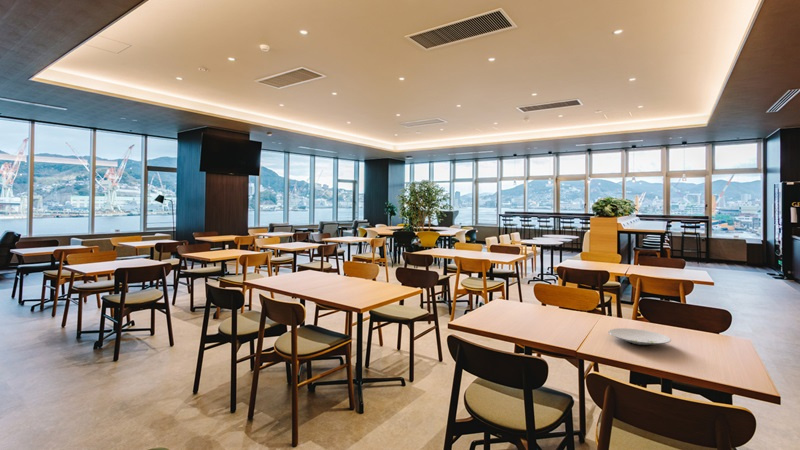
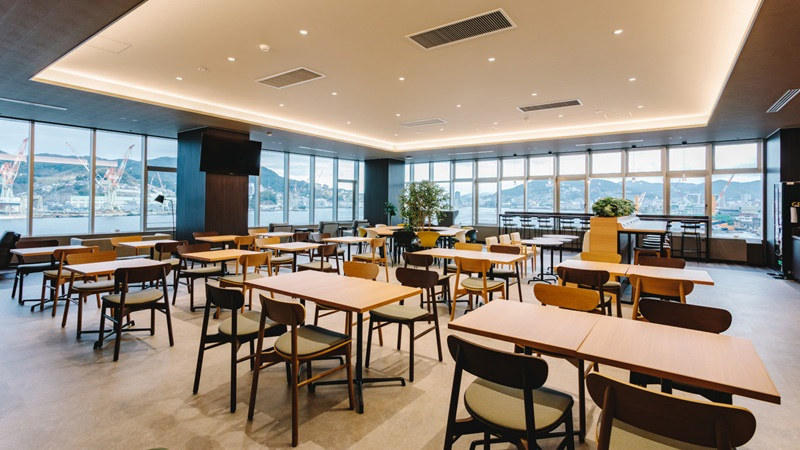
- plate (638, 338)
